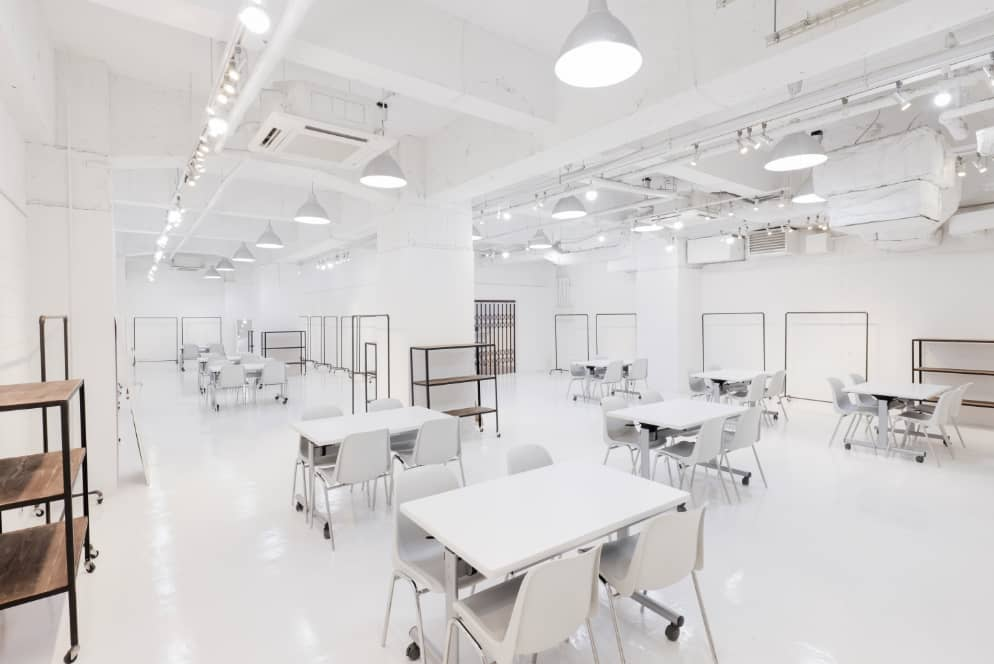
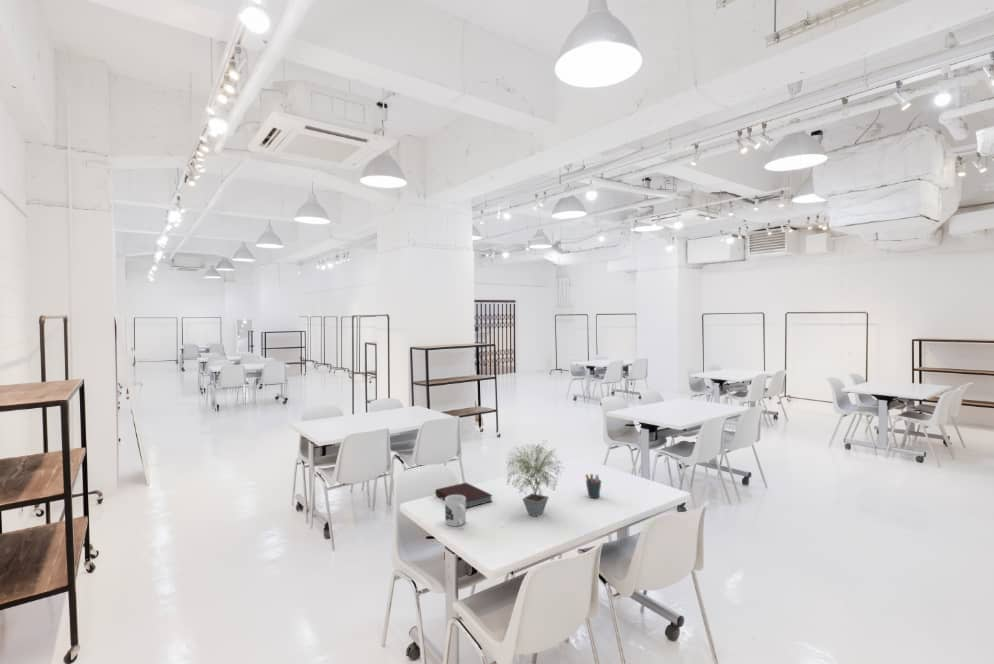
+ mug (456, 511)
+ notebook (463, 495)
+ pen holder (593, 484)
+ potted plant (533, 475)
